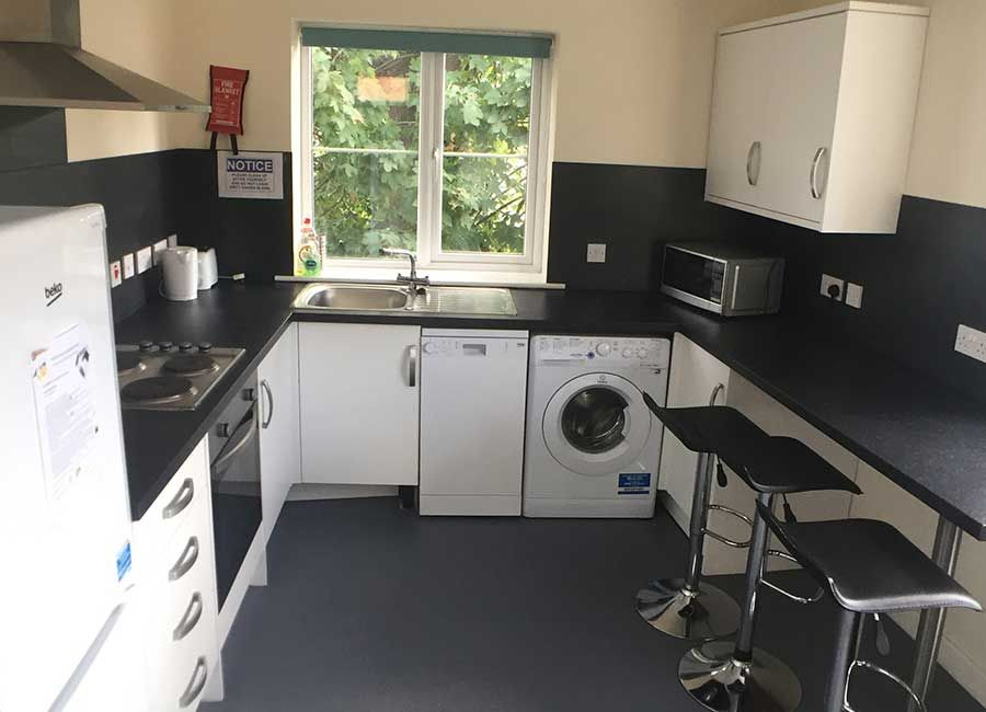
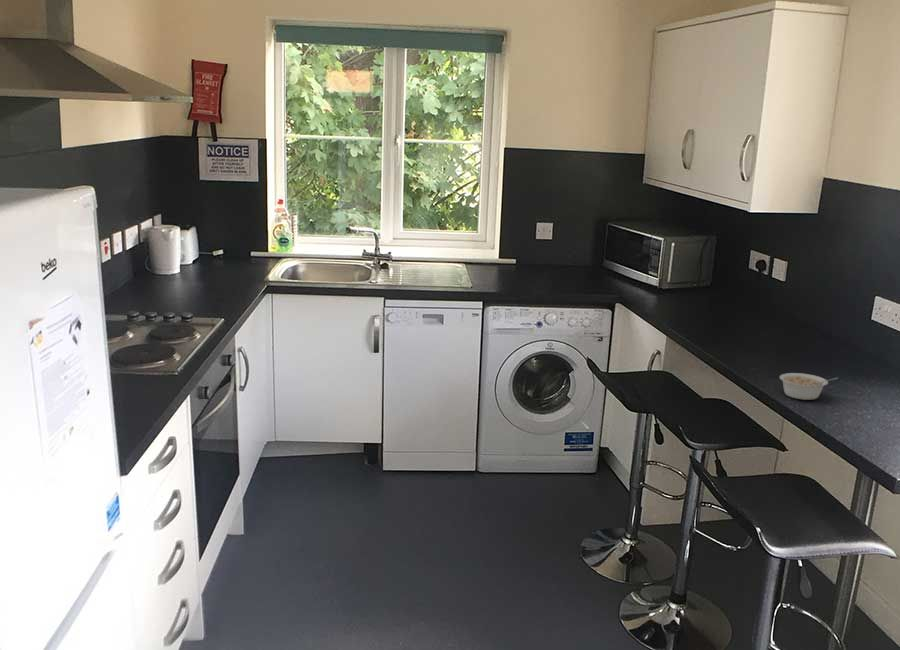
+ legume (804, 385)
